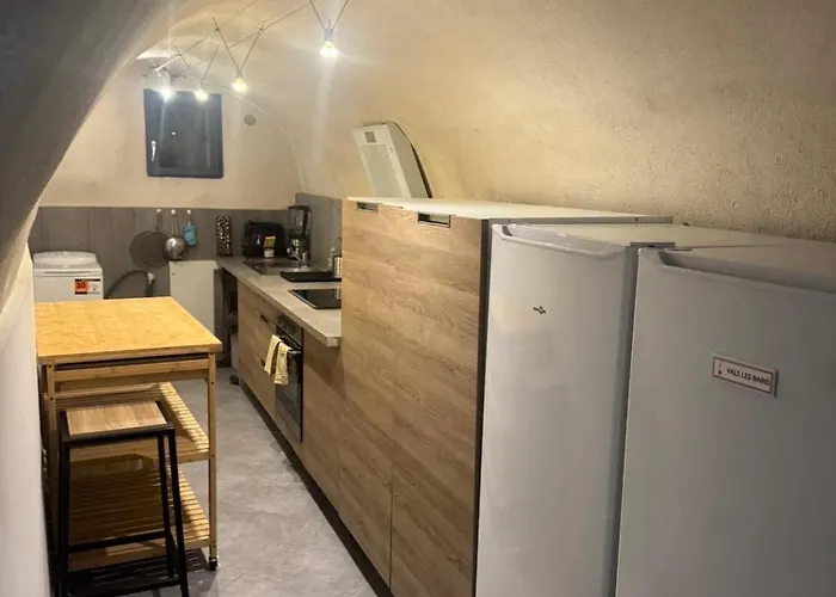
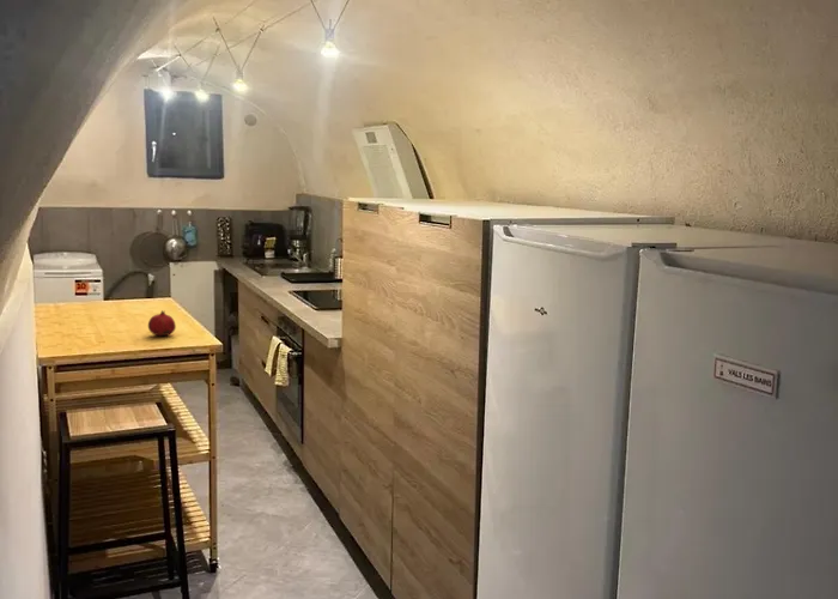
+ fruit (162, 322)
